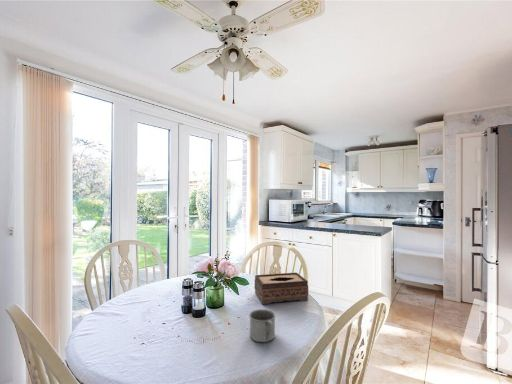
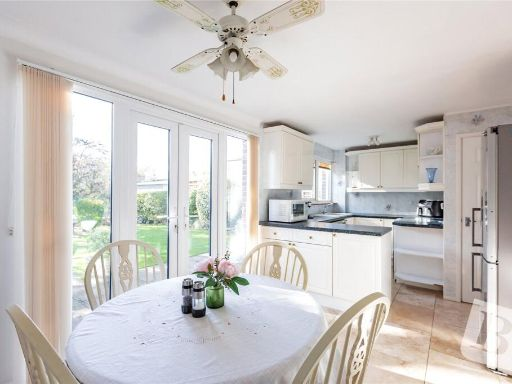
- mug (263, 325)
- tissue box (280, 287)
